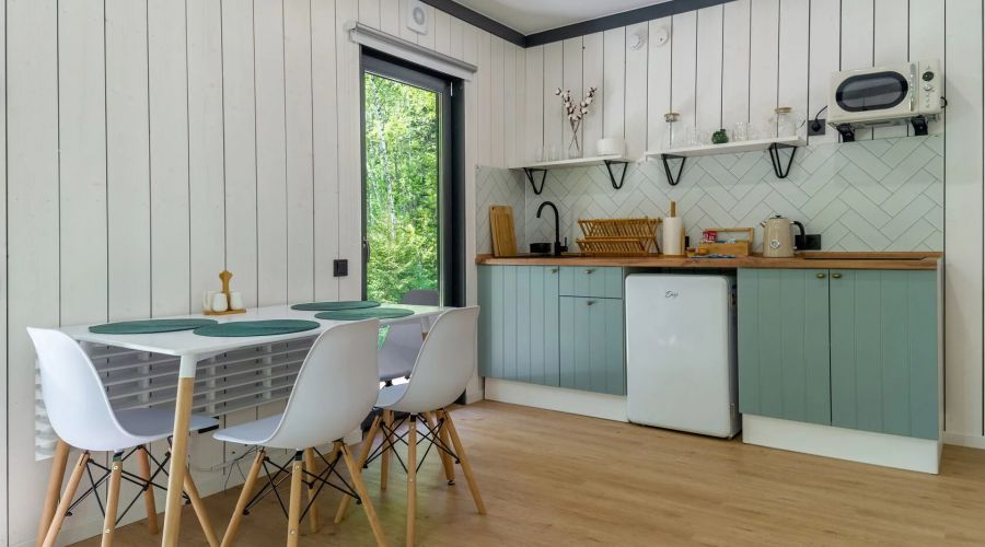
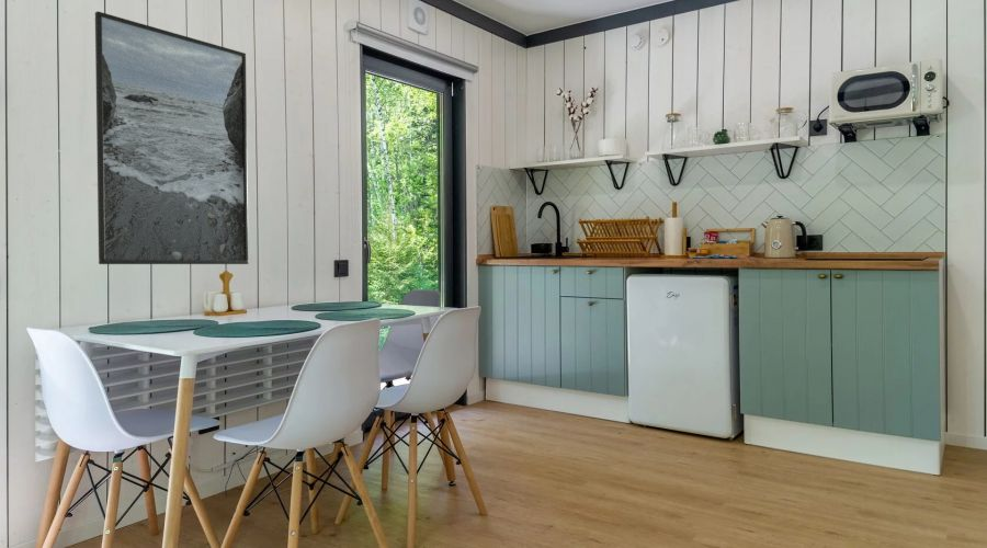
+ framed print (178, 149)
